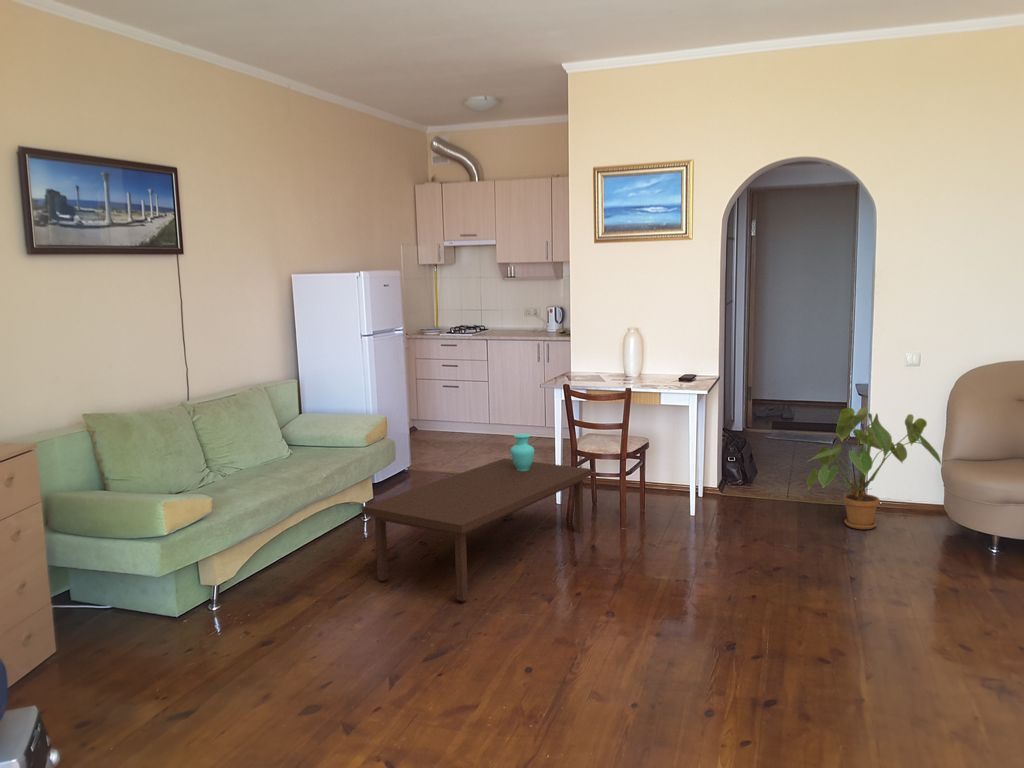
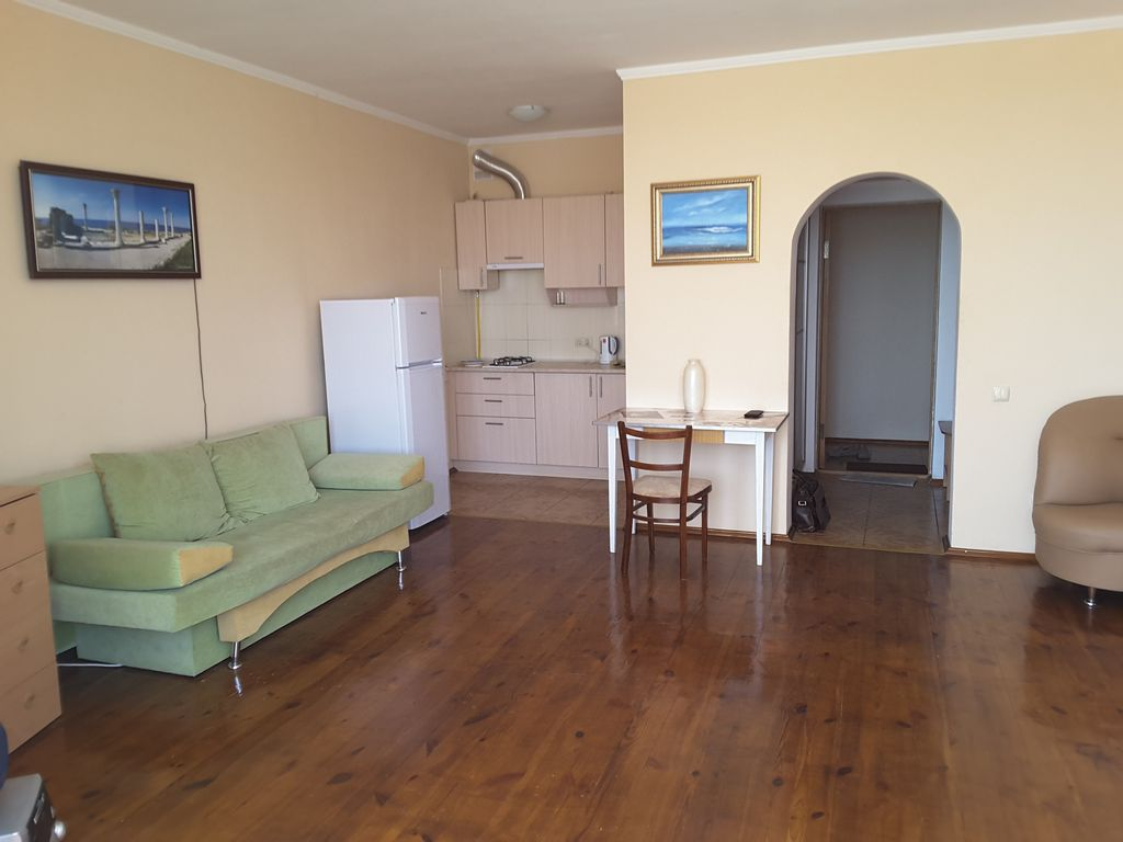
- house plant (871, 466)
- coffee table (477, 500)
